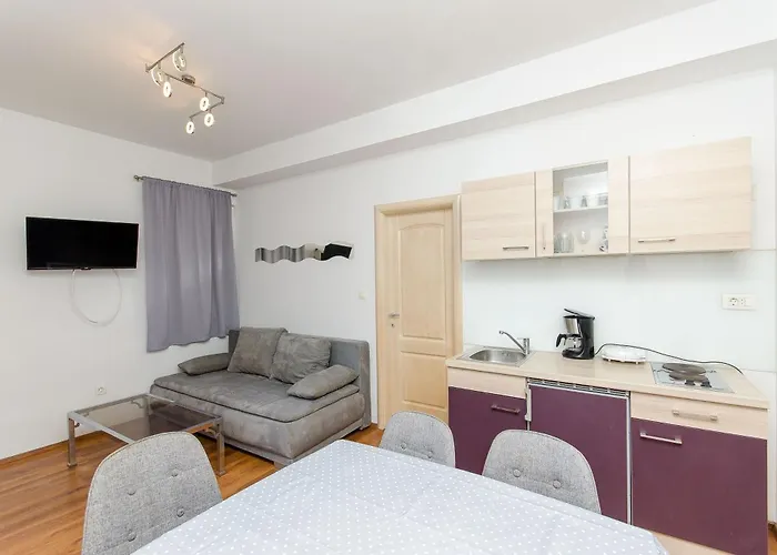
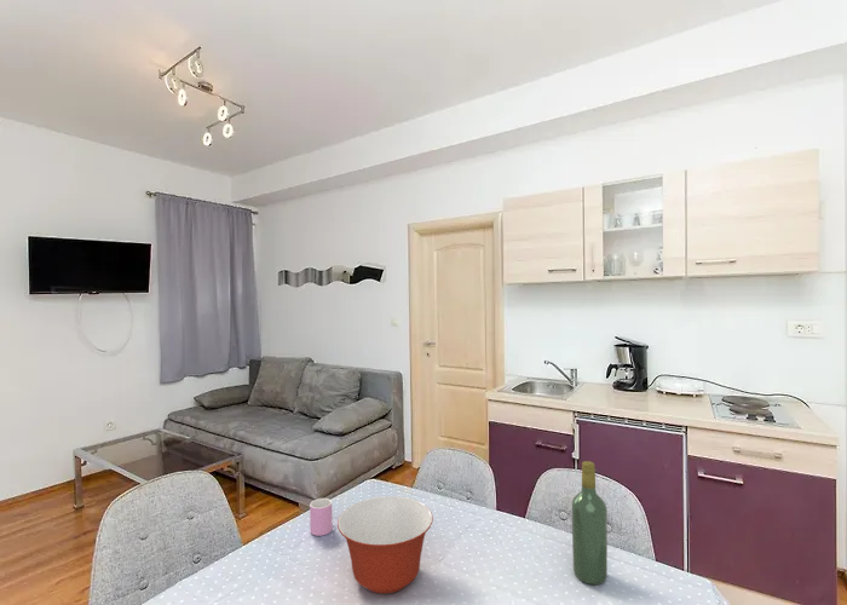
+ cup (322, 513)
+ mixing bowl (386, 547)
+ wine bottle (589, 519)
